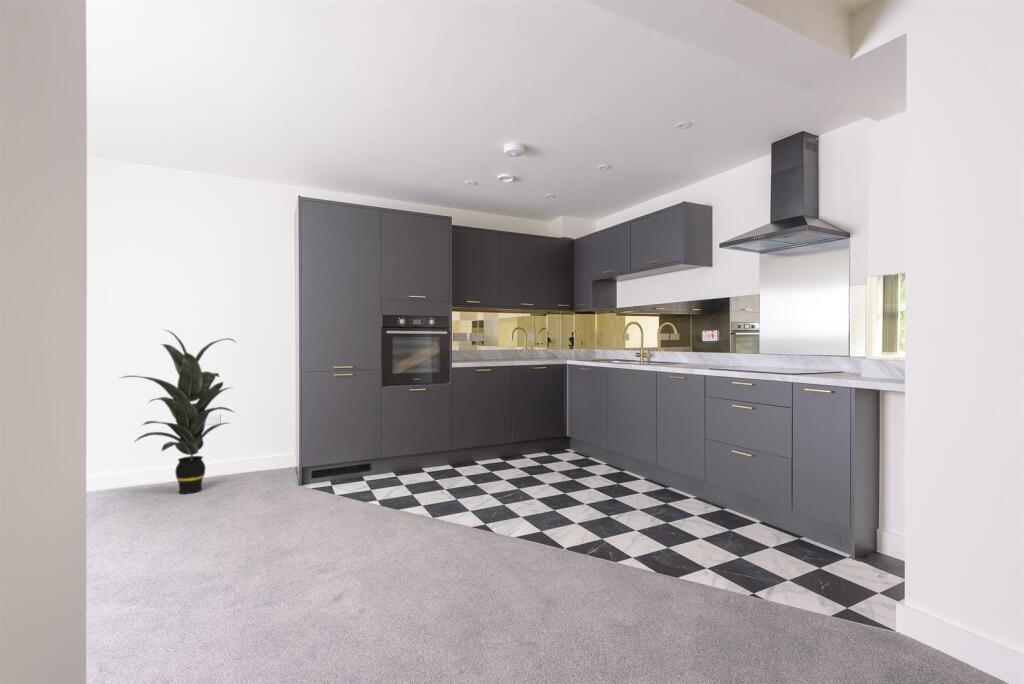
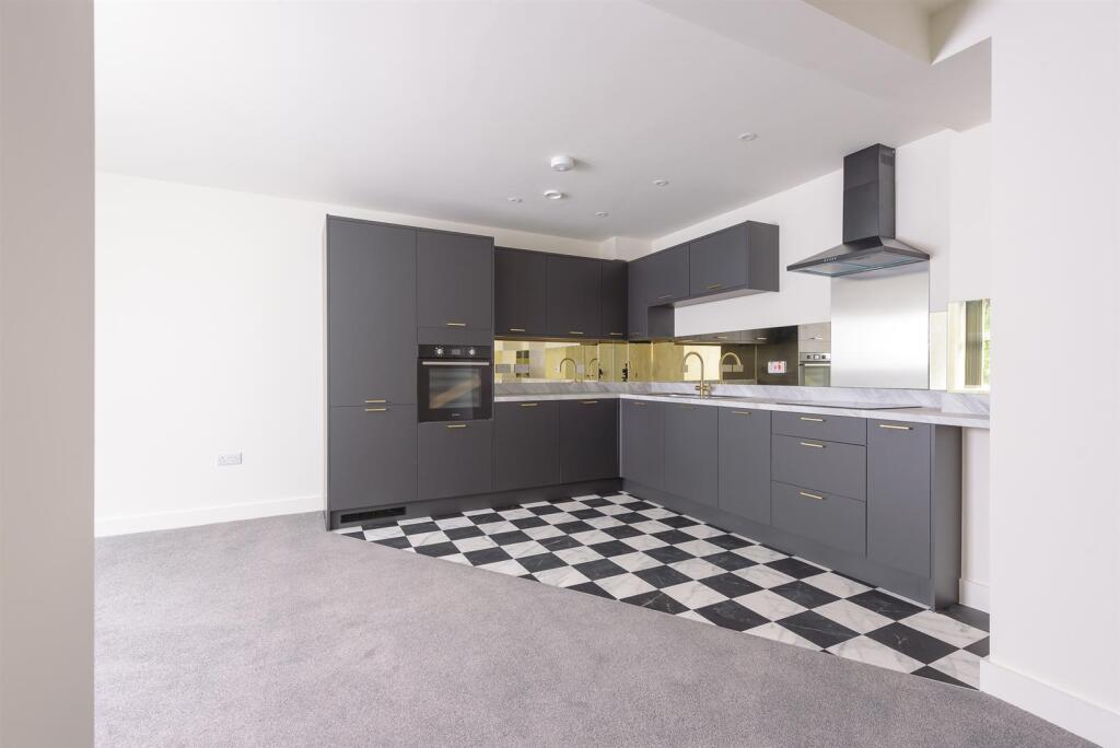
- indoor plant (184, 410)
